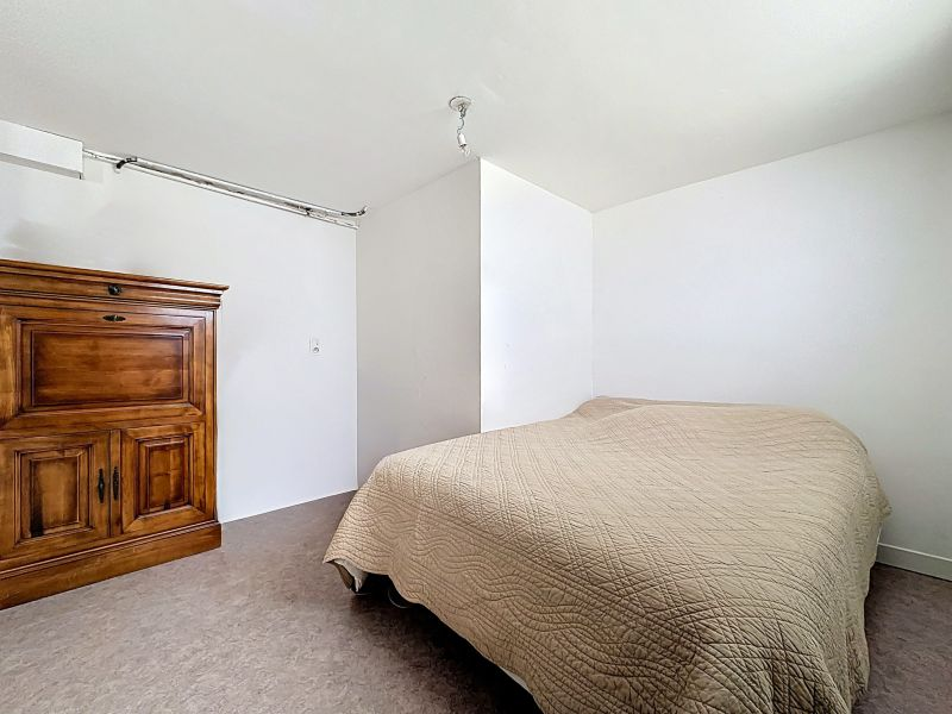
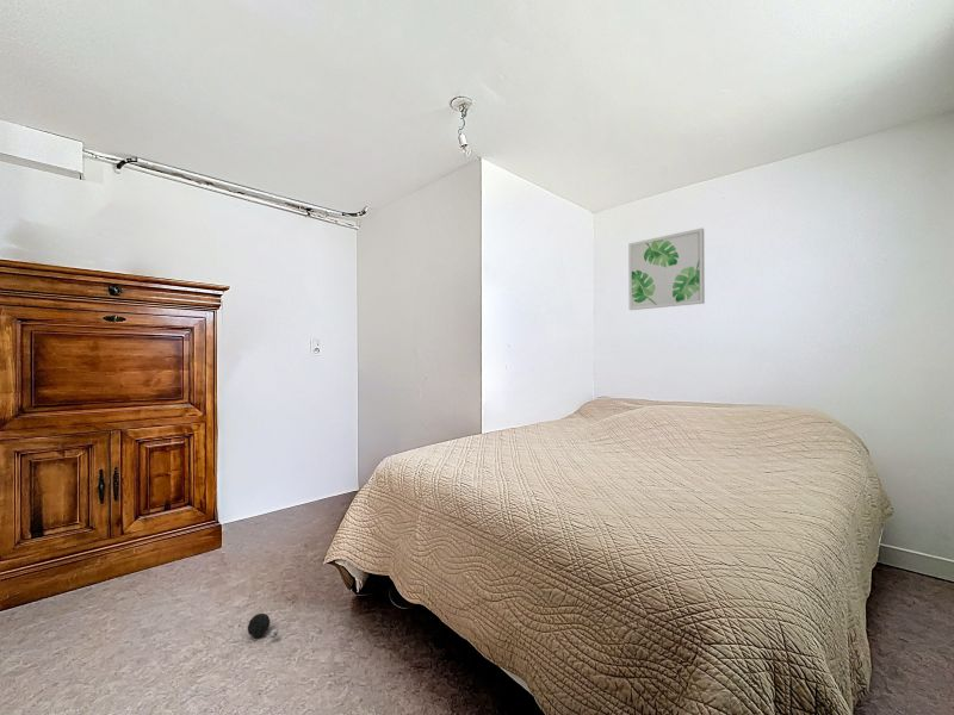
+ ball (262, 627)
+ wall art (664, 272)
